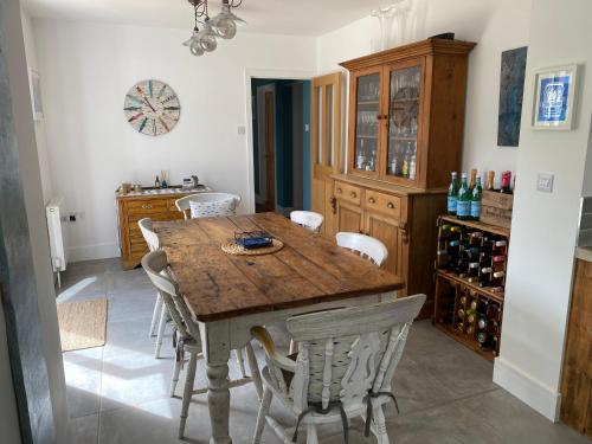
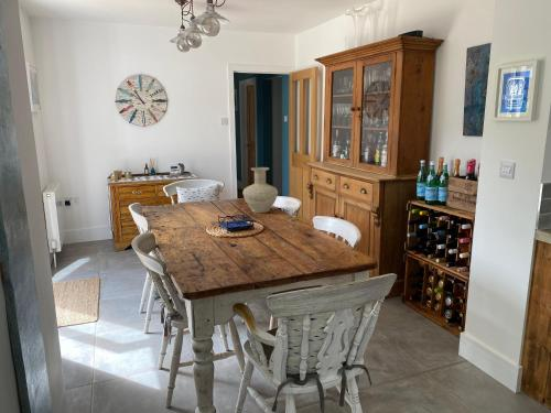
+ vase (260, 189)
